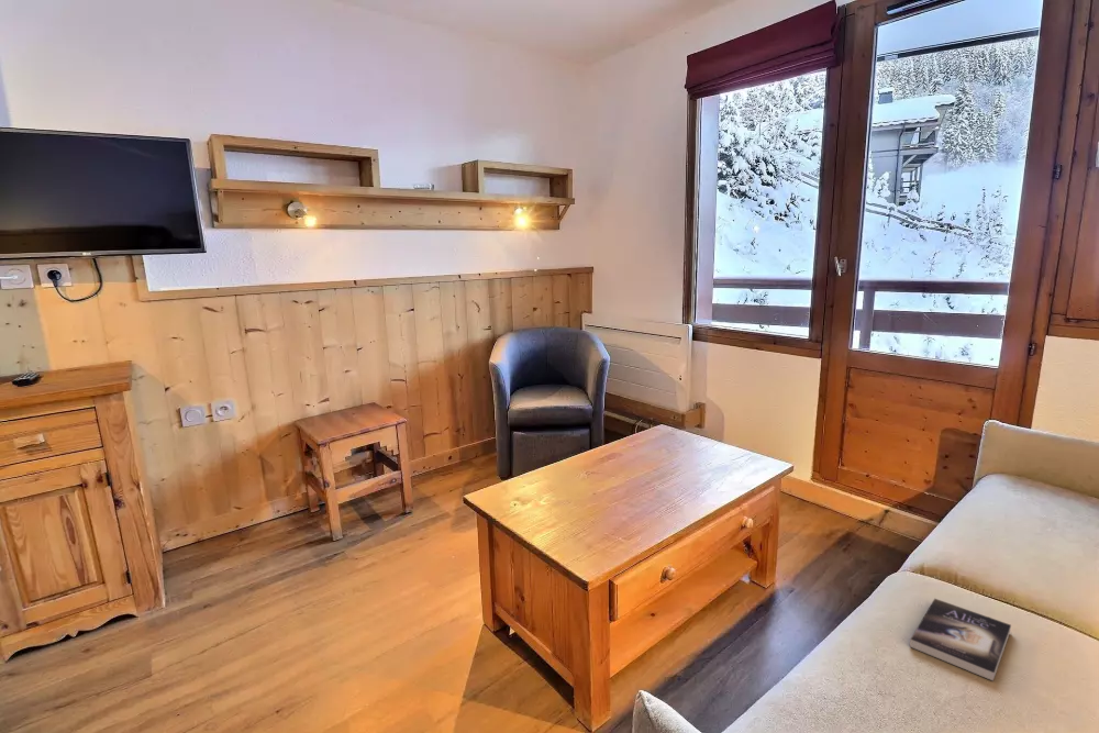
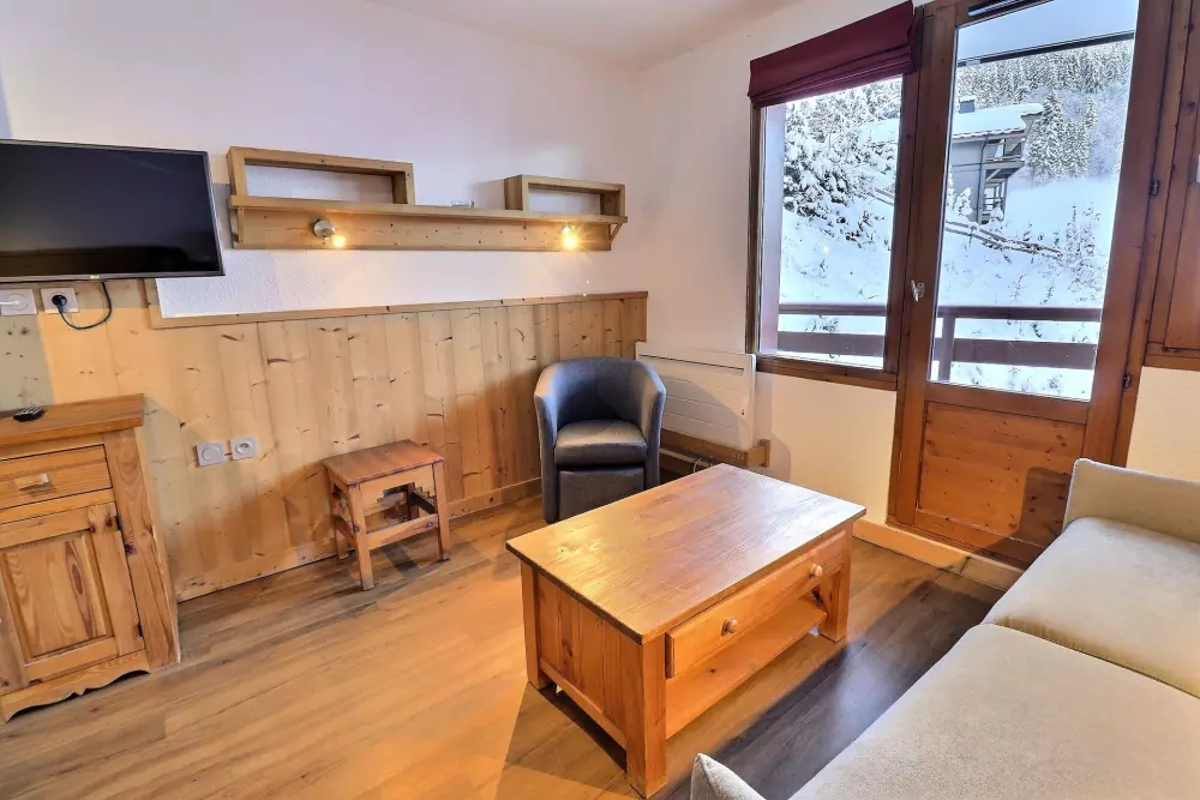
- book (961, 635)
